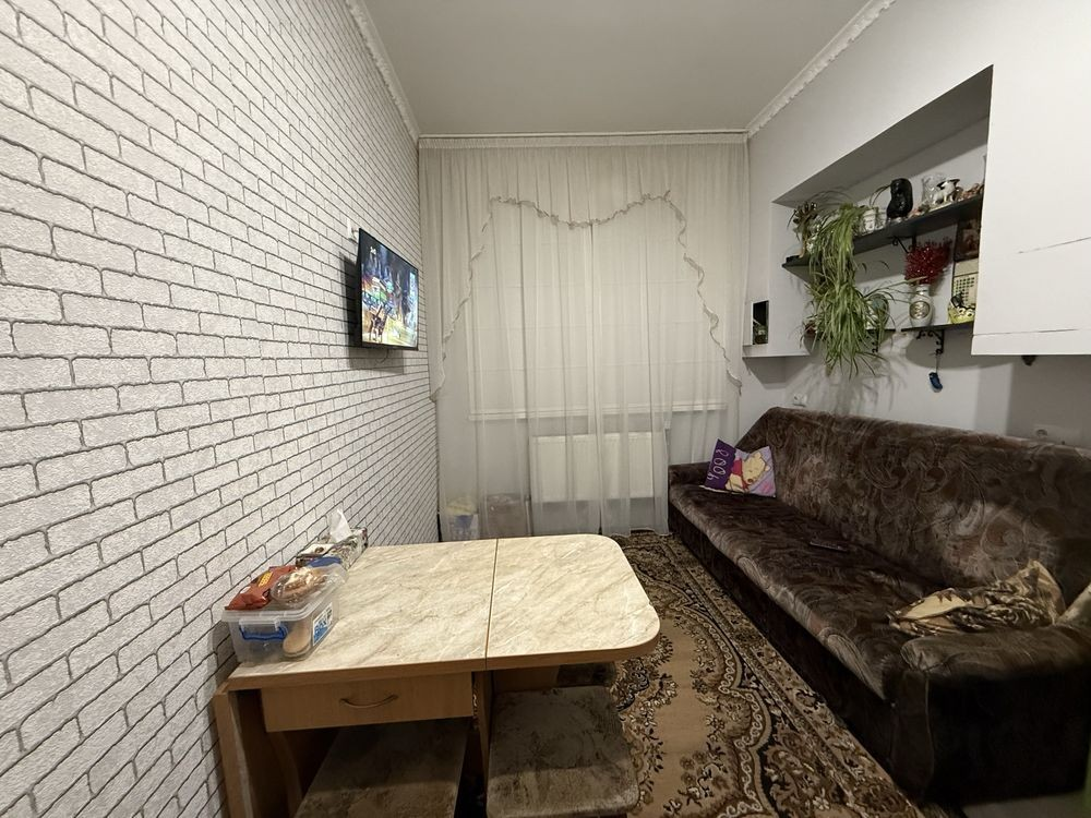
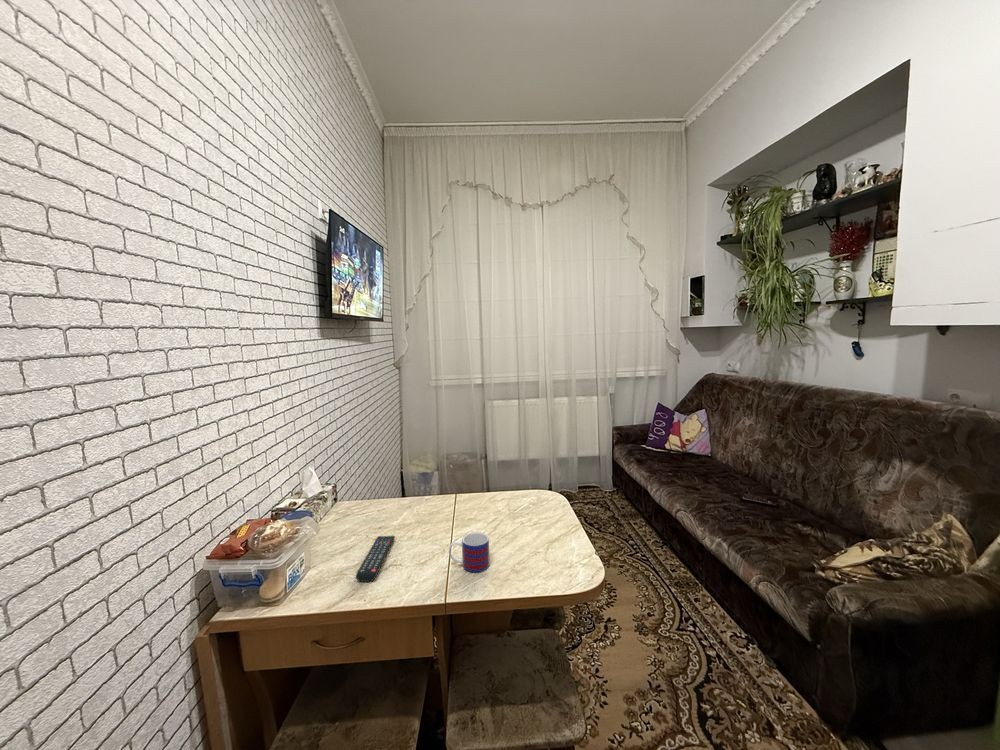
+ mug (469, 552)
+ remote control (377, 555)
